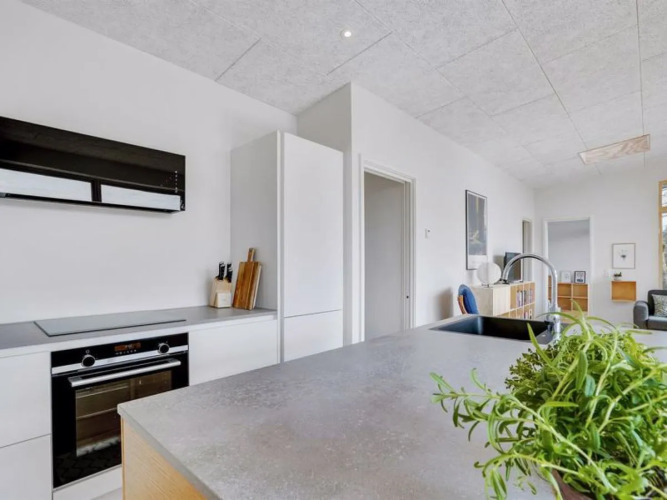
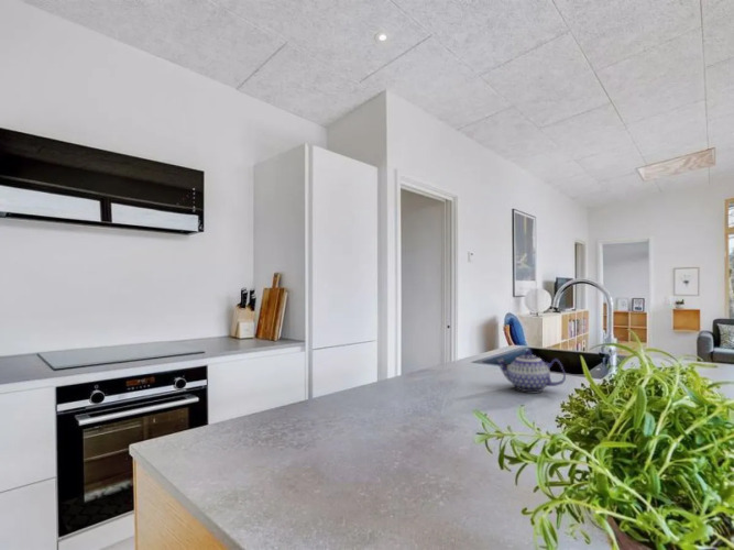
+ teapot (529, 369)
